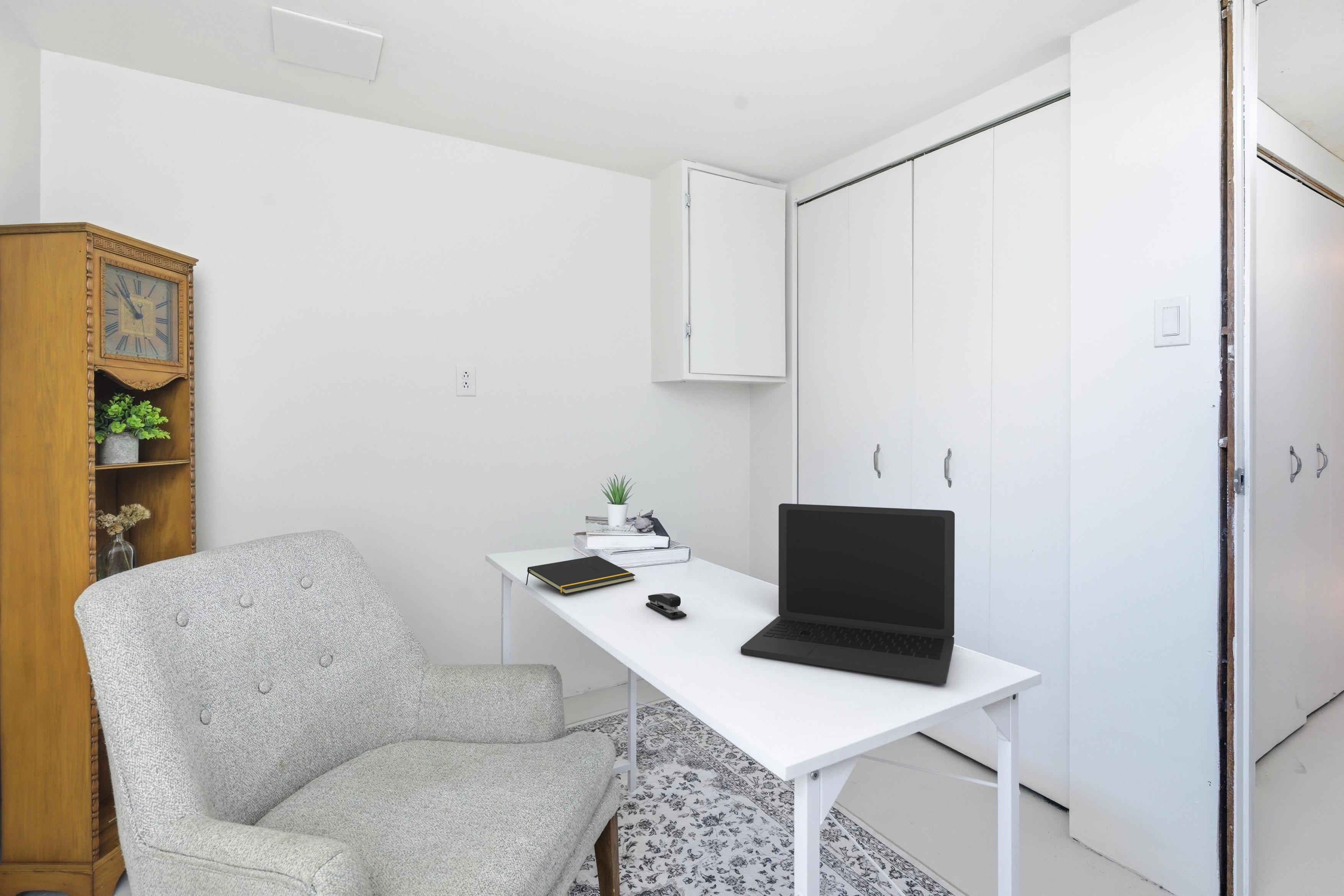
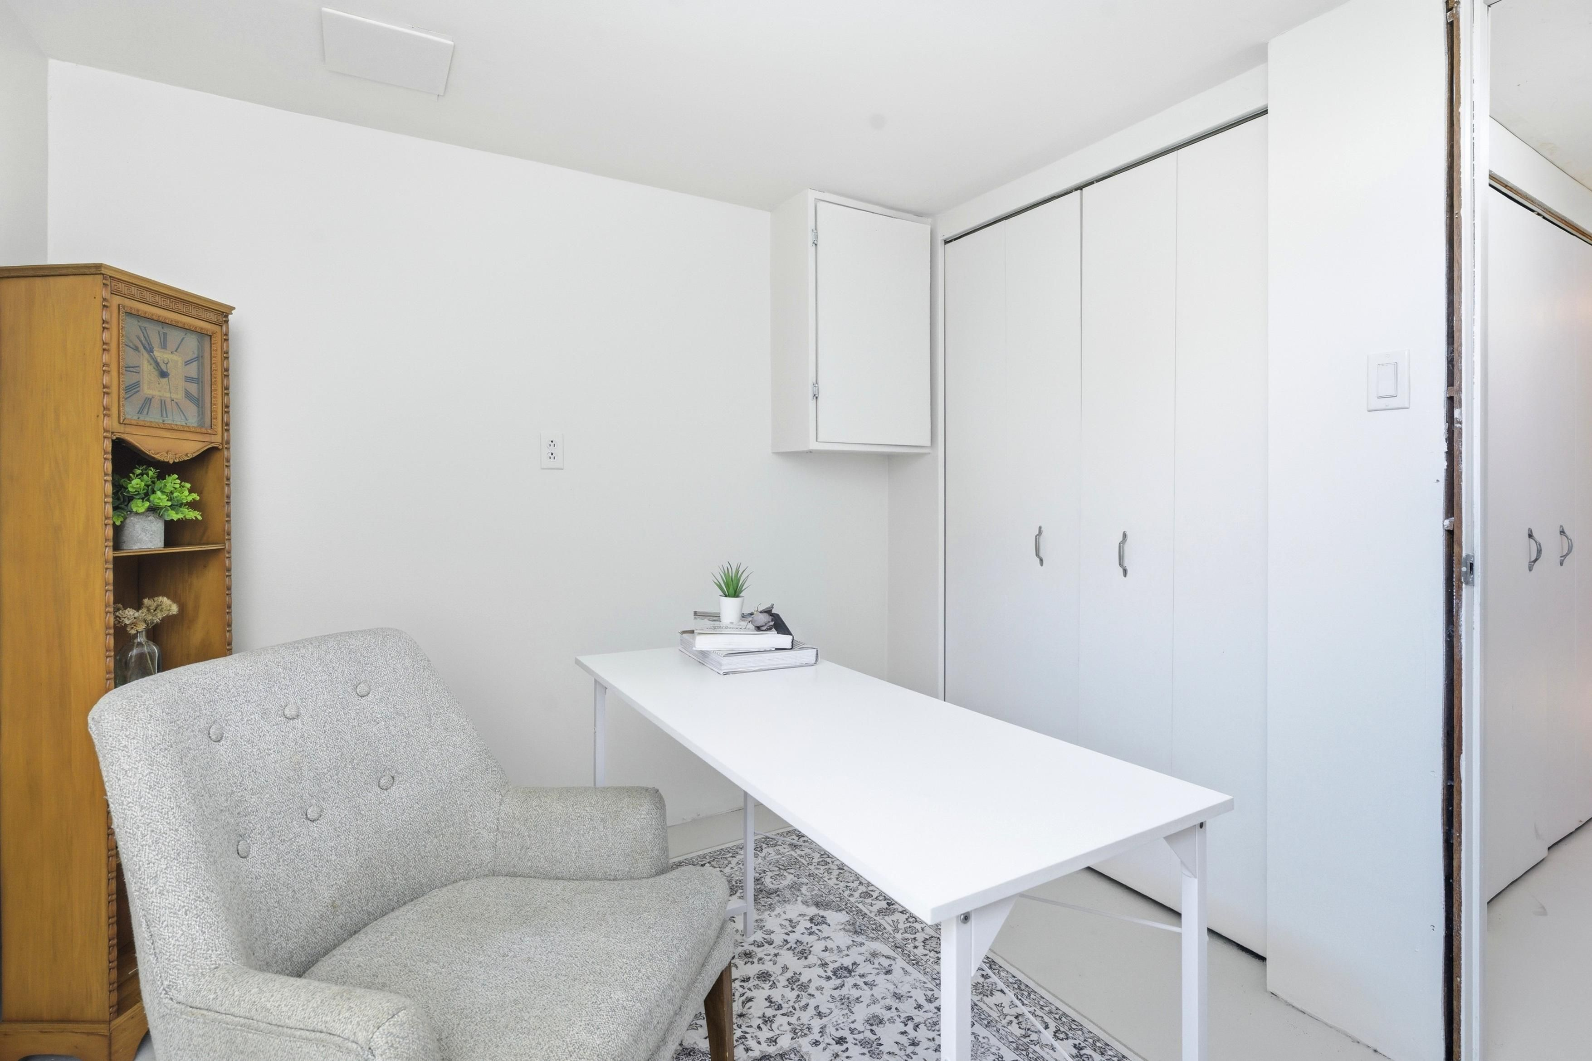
- notepad (582, 573)
- laptop (850, 580)
- stapler (665, 602)
